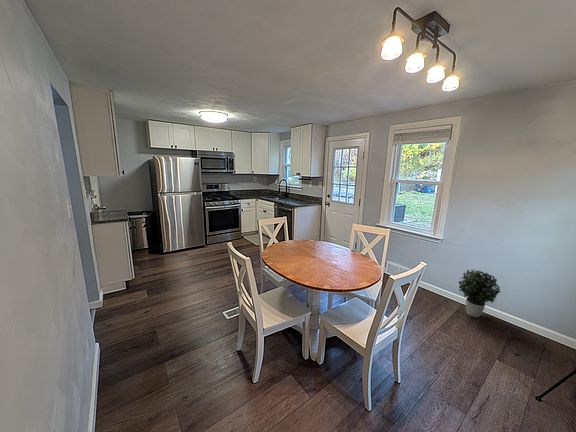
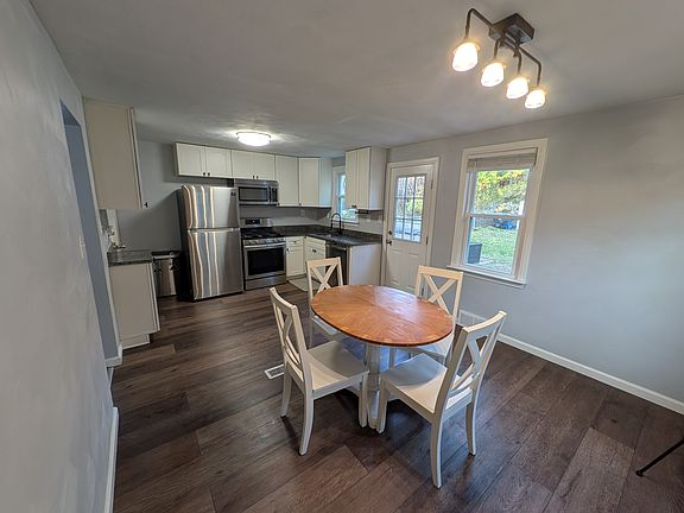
- potted plant (477, 293)
